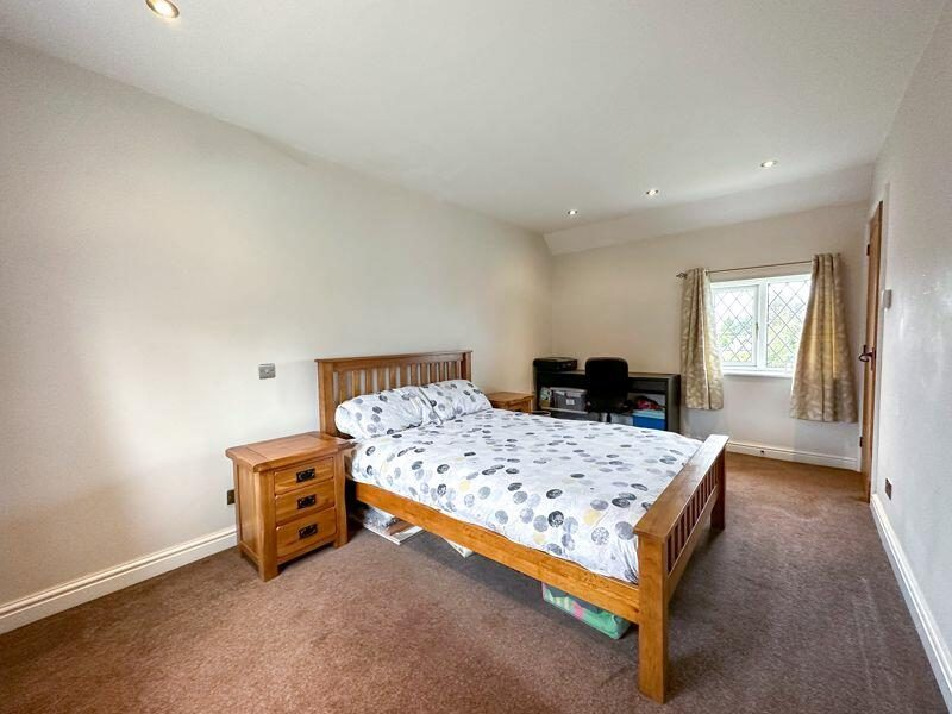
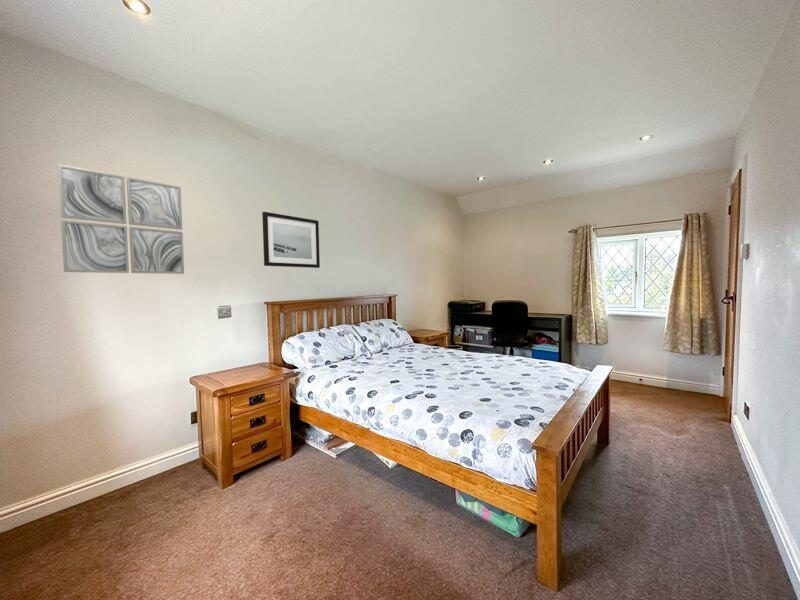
+ wall art (292, 241)
+ wall art (126, 226)
